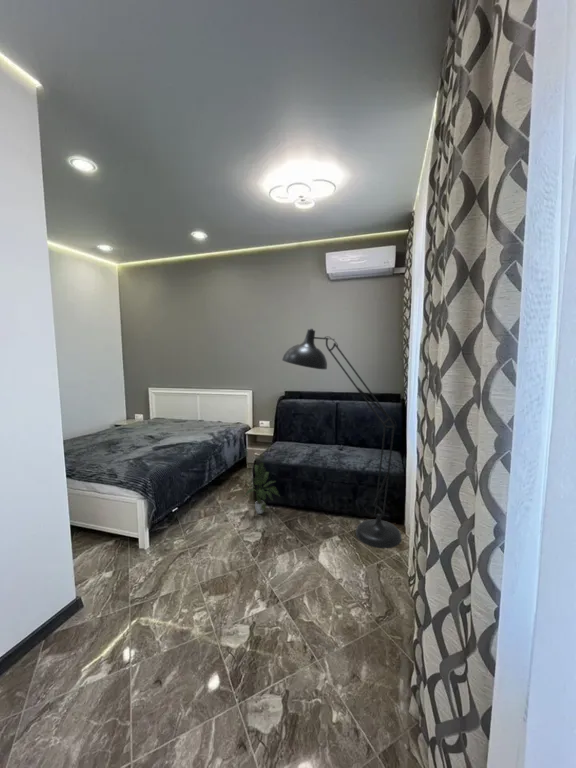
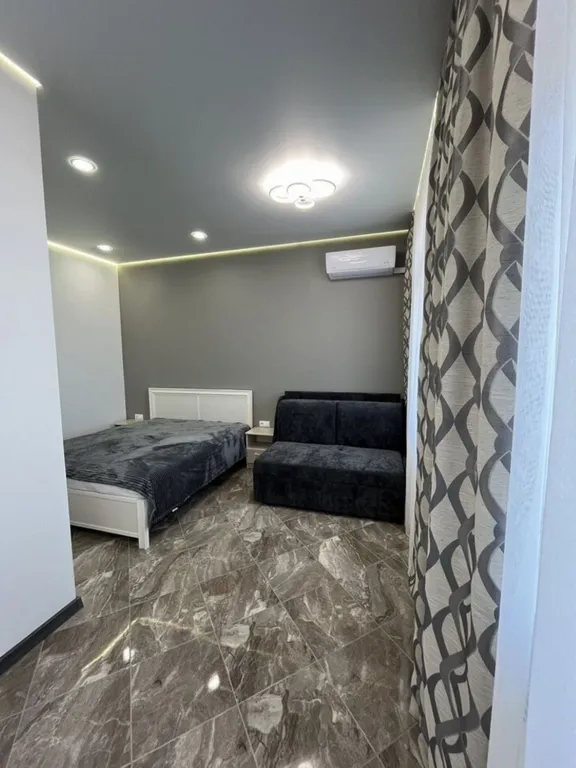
- potted plant (260, 489)
- floor lamp (372, 410)
